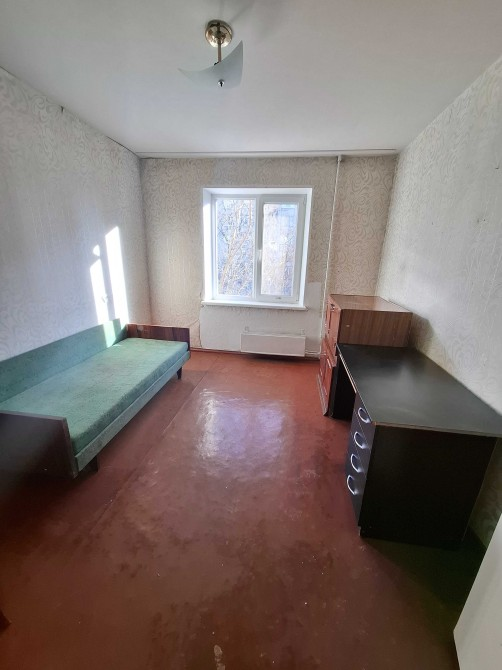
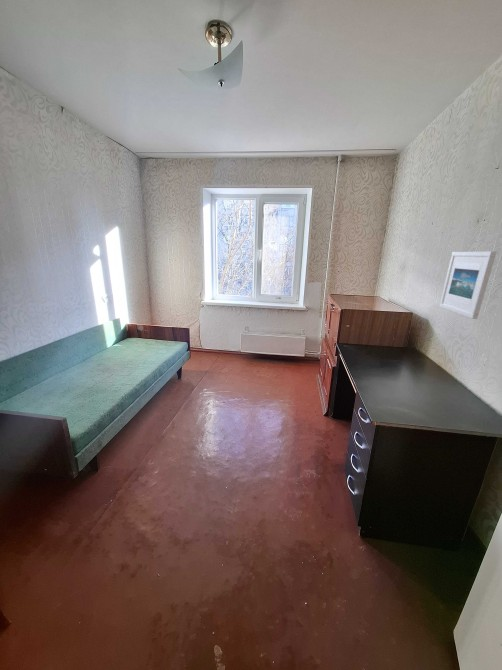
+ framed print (463, 283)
